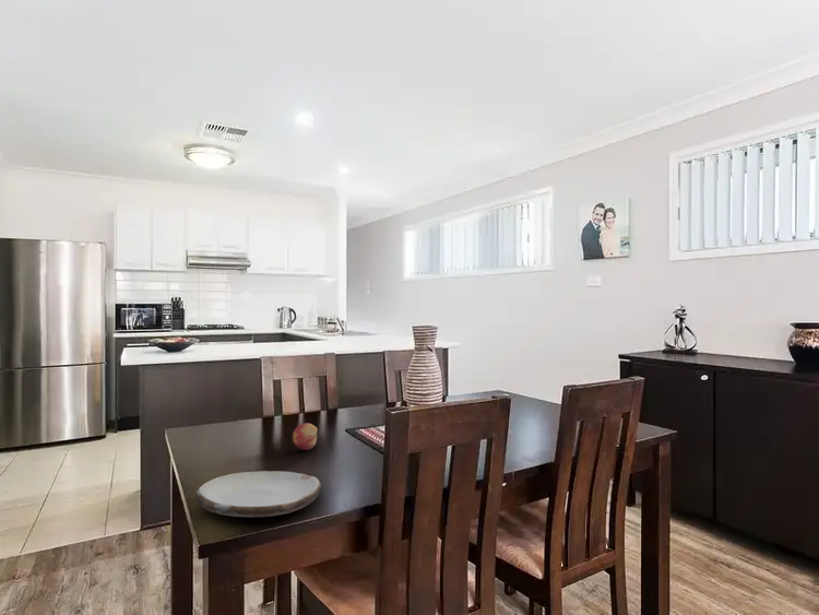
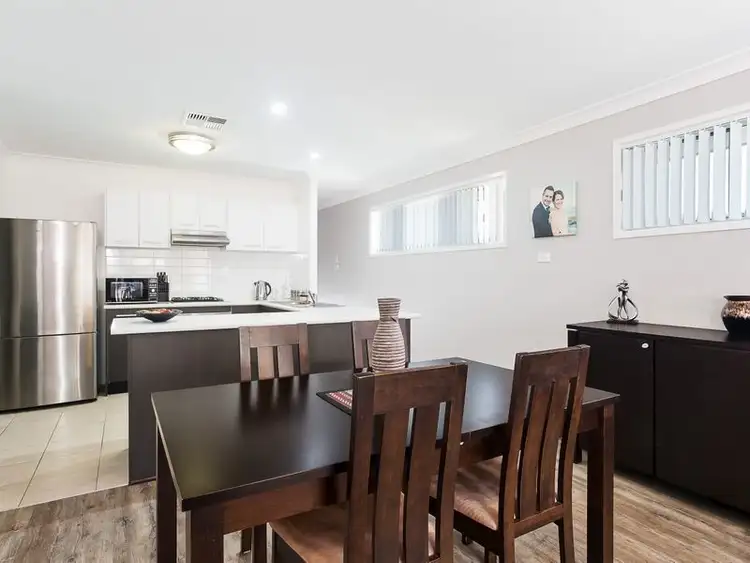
- plate (261, 492)
- fruit (305, 436)
